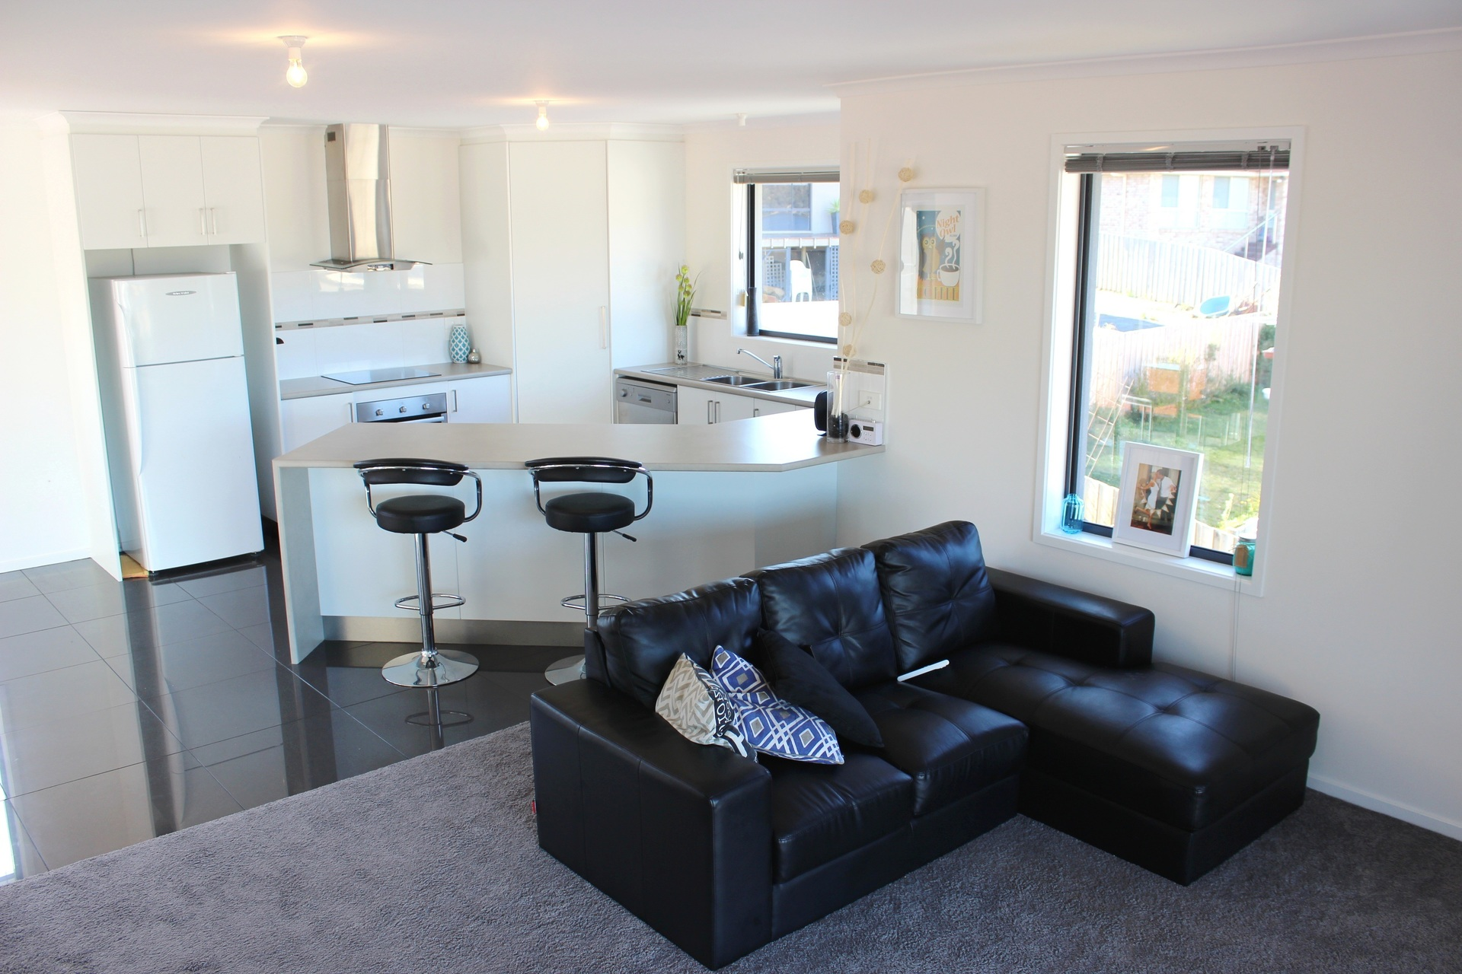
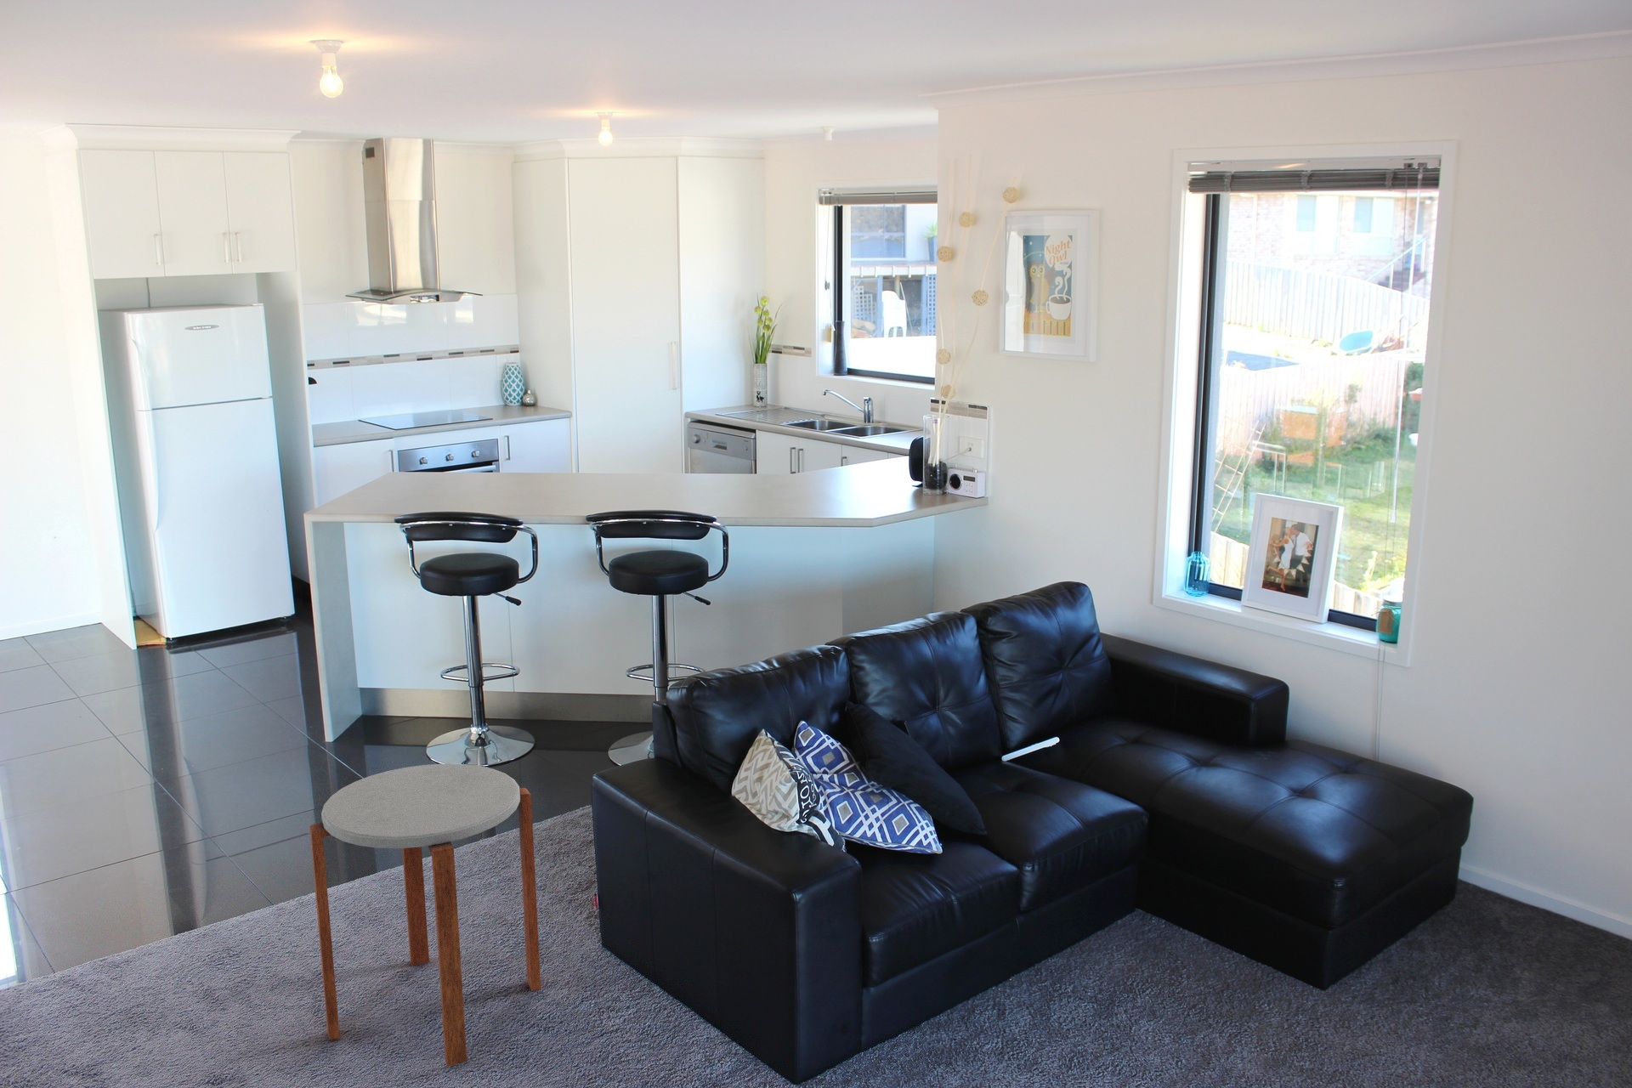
+ side table (425, 906)
